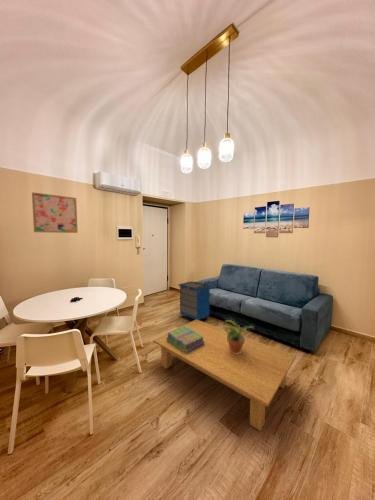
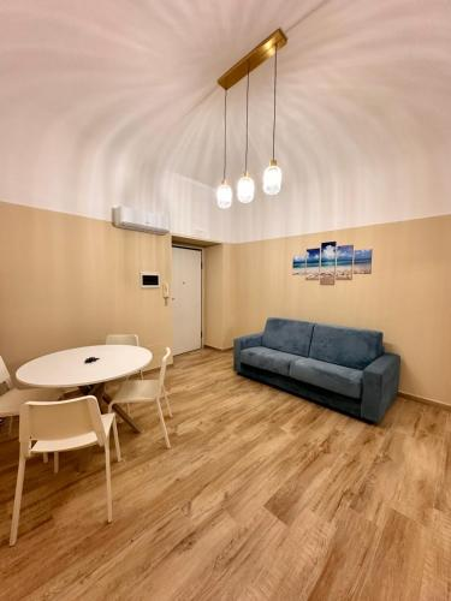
- cabinet (193, 301)
- wall art (56, 214)
- stack of books (185, 338)
- potted plant (238, 335)
- coffee table (219, 360)
